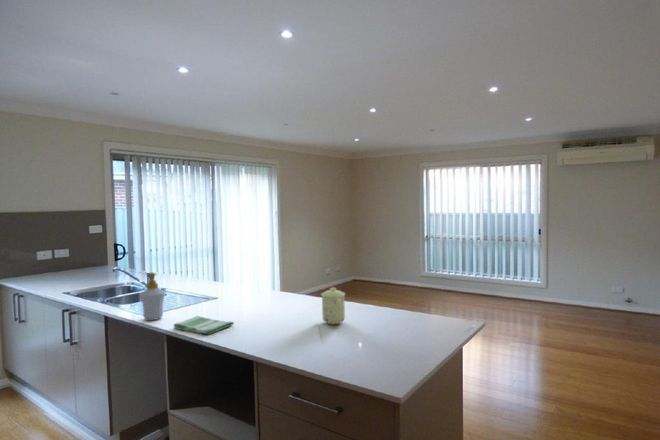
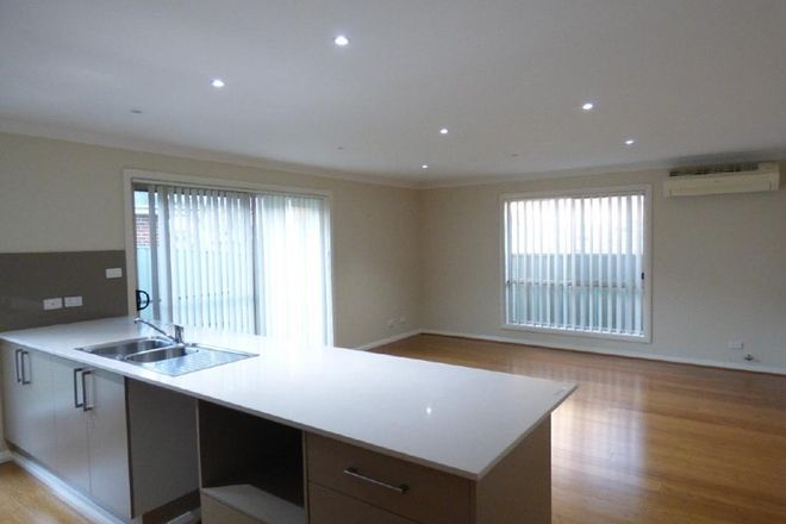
- soap bottle (152, 295)
- mug (334, 305)
- dish towel (203, 324)
